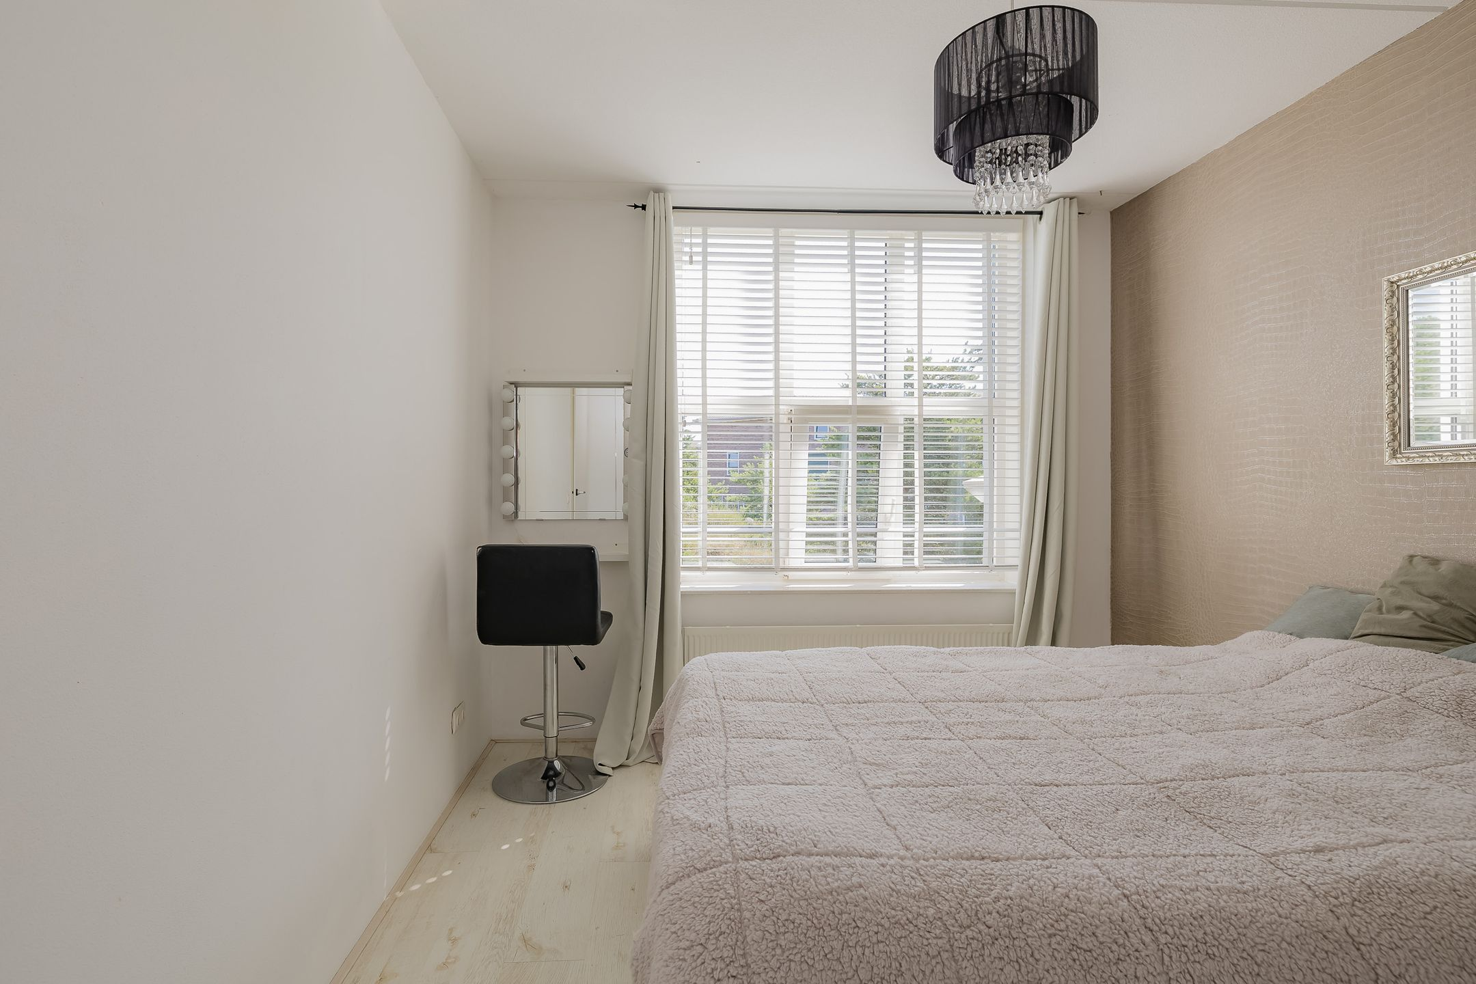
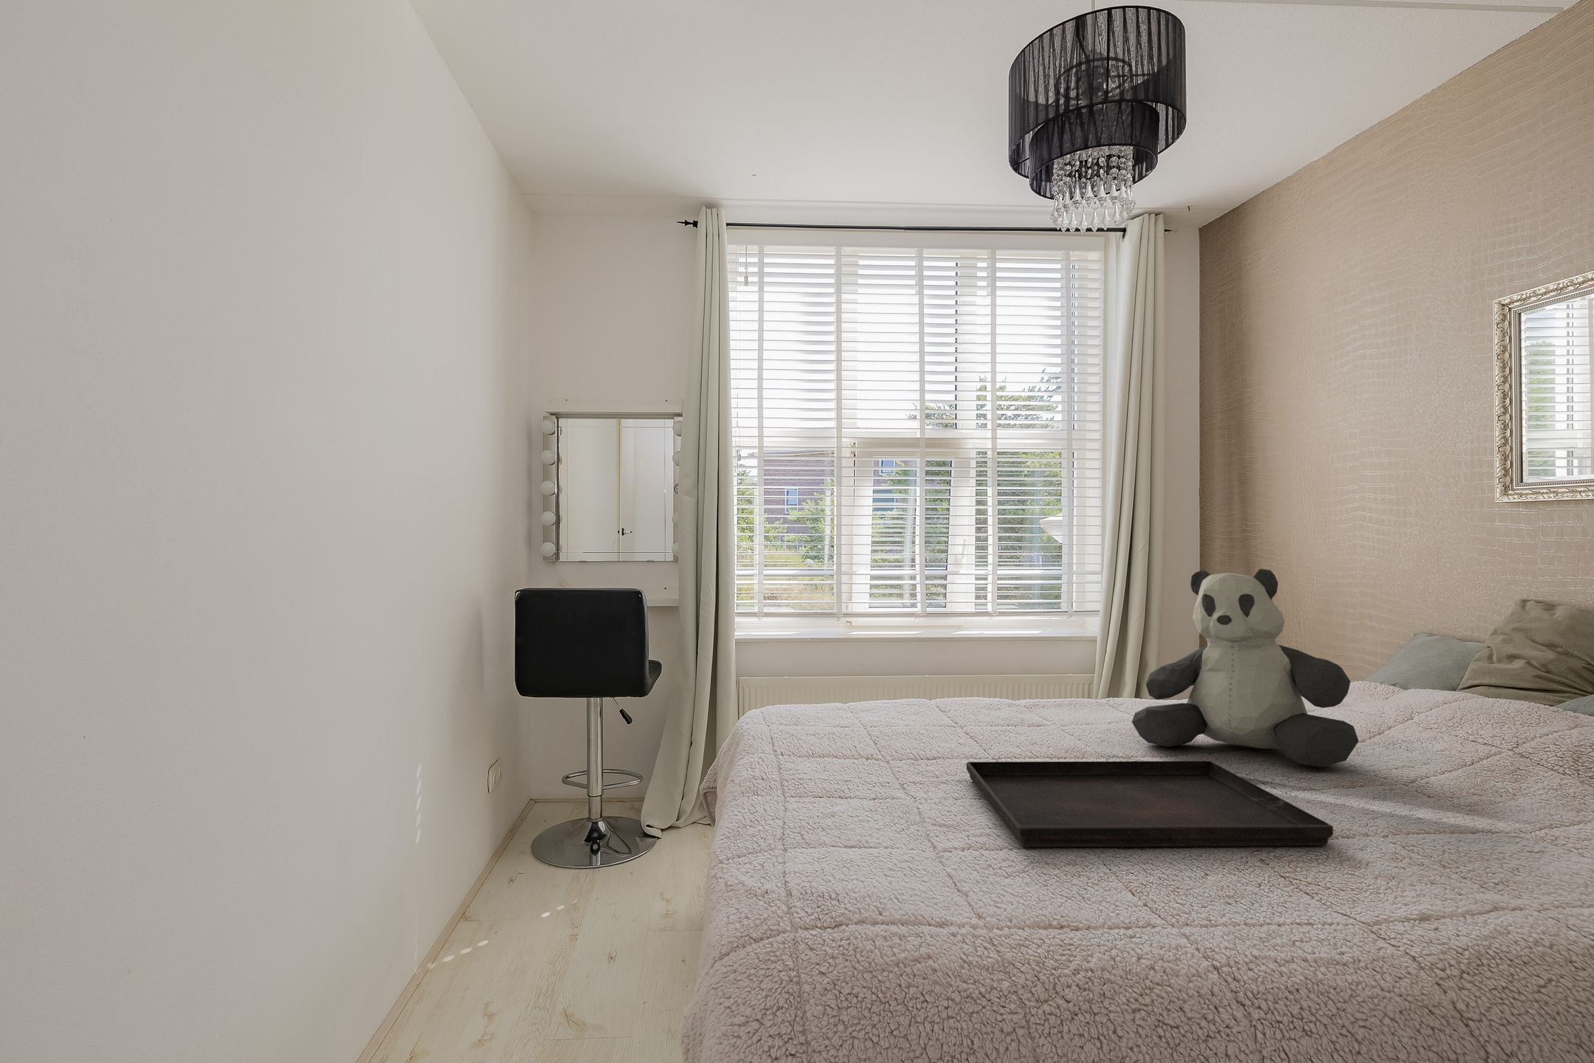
+ teddy bear (1243, 660)
+ serving tray (1127, 798)
